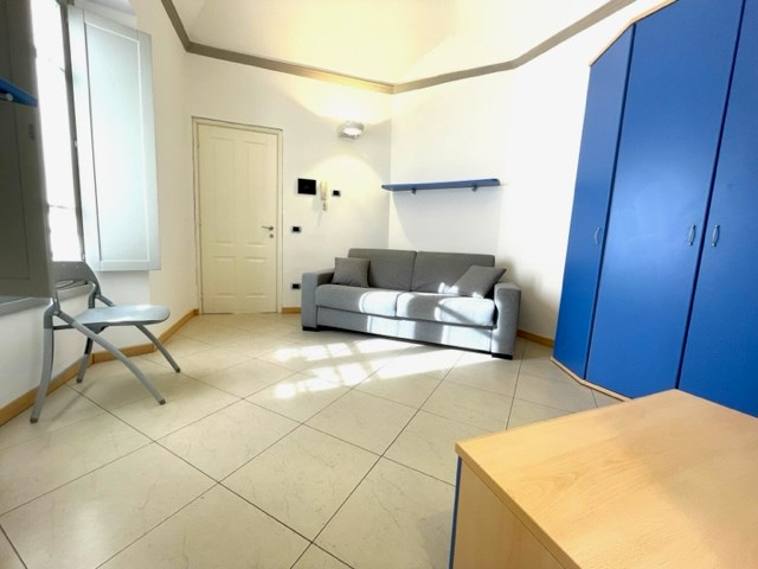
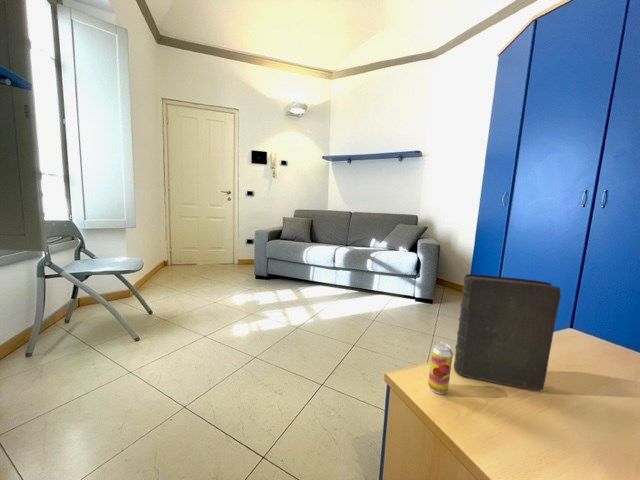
+ book (501, 329)
+ beverage can (440, 367)
